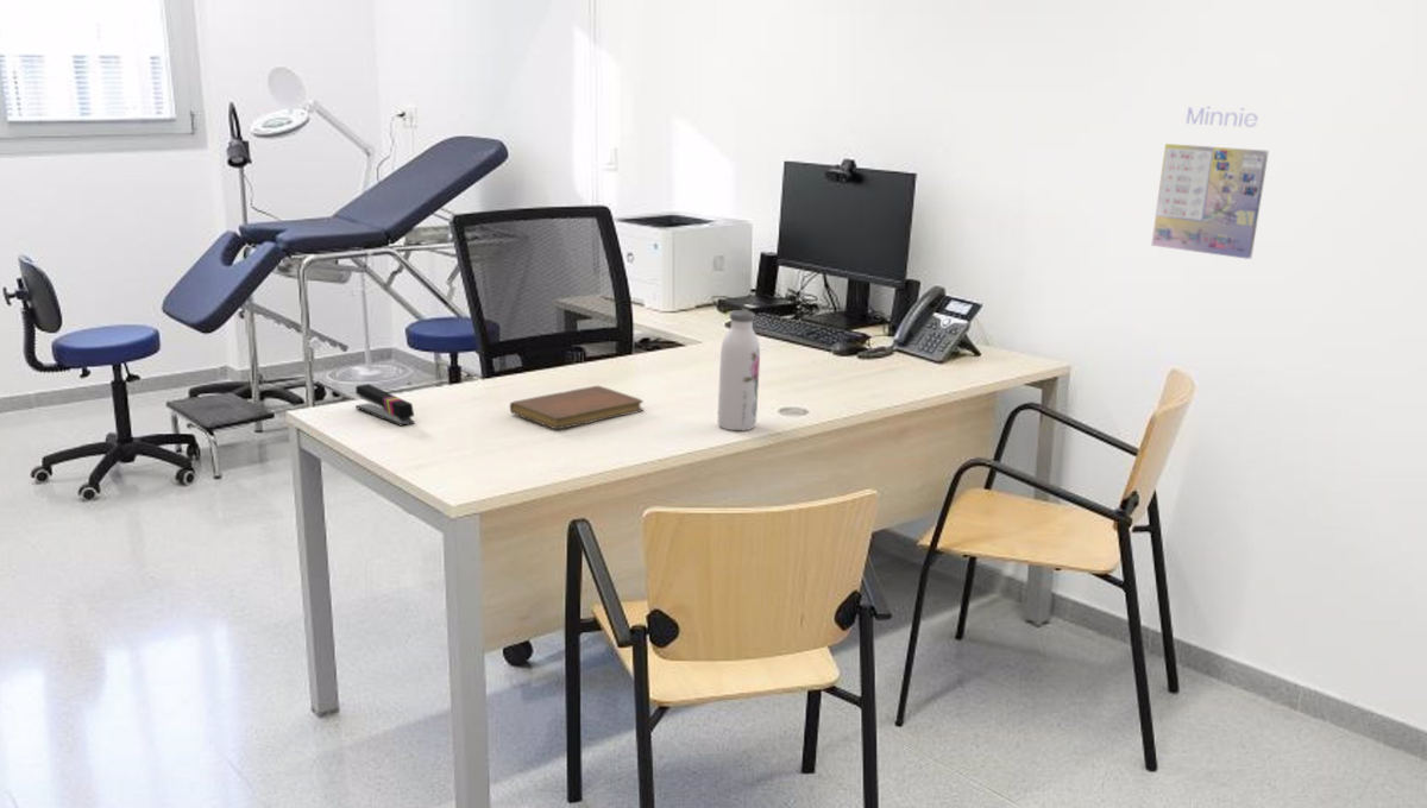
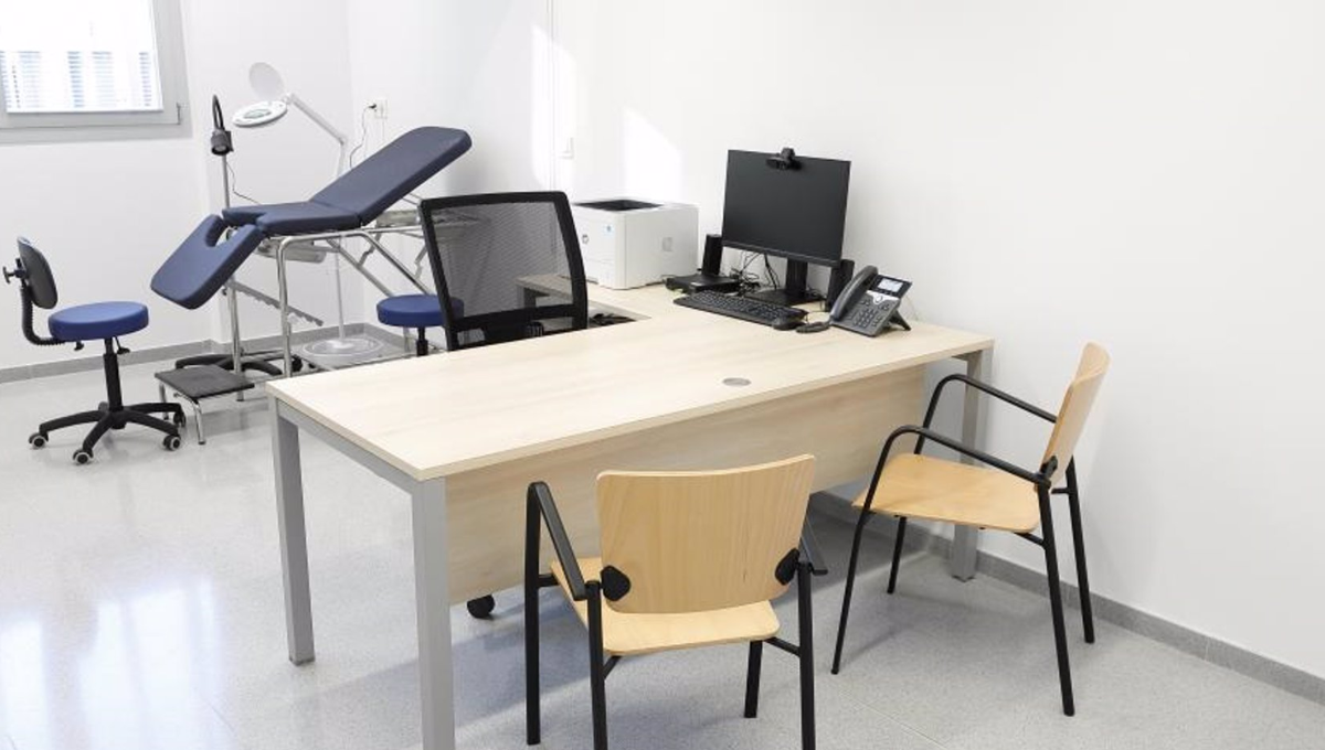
- calendar (1211, 179)
- water bottle (738, 368)
- stapler (384, 404)
- notebook (577, 405)
